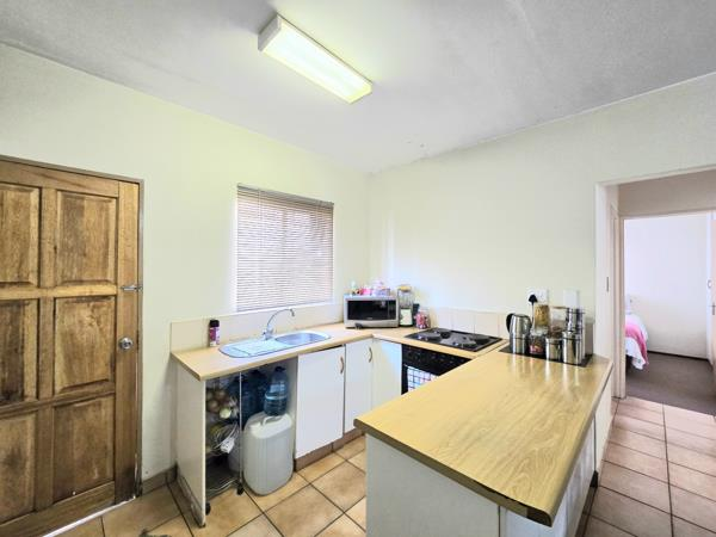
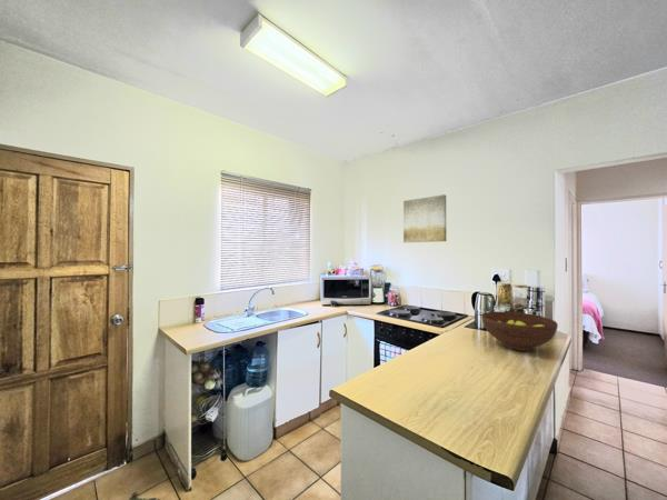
+ fruit bowl (517, 332)
+ wall art (424, 220)
